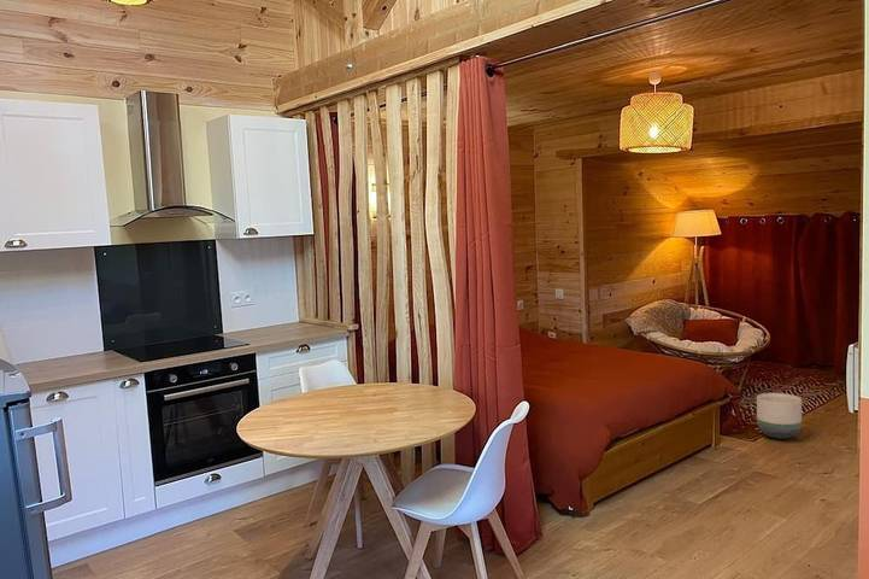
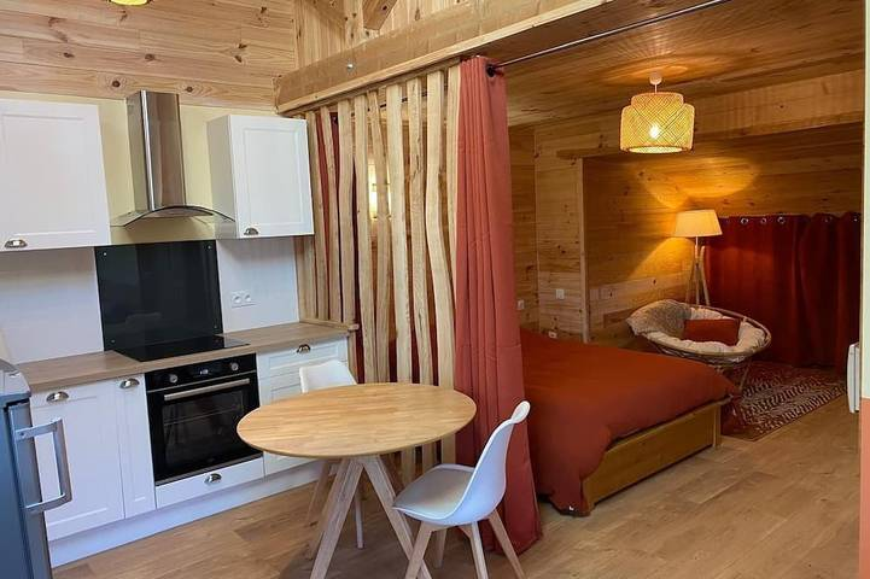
- planter (779, 417)
